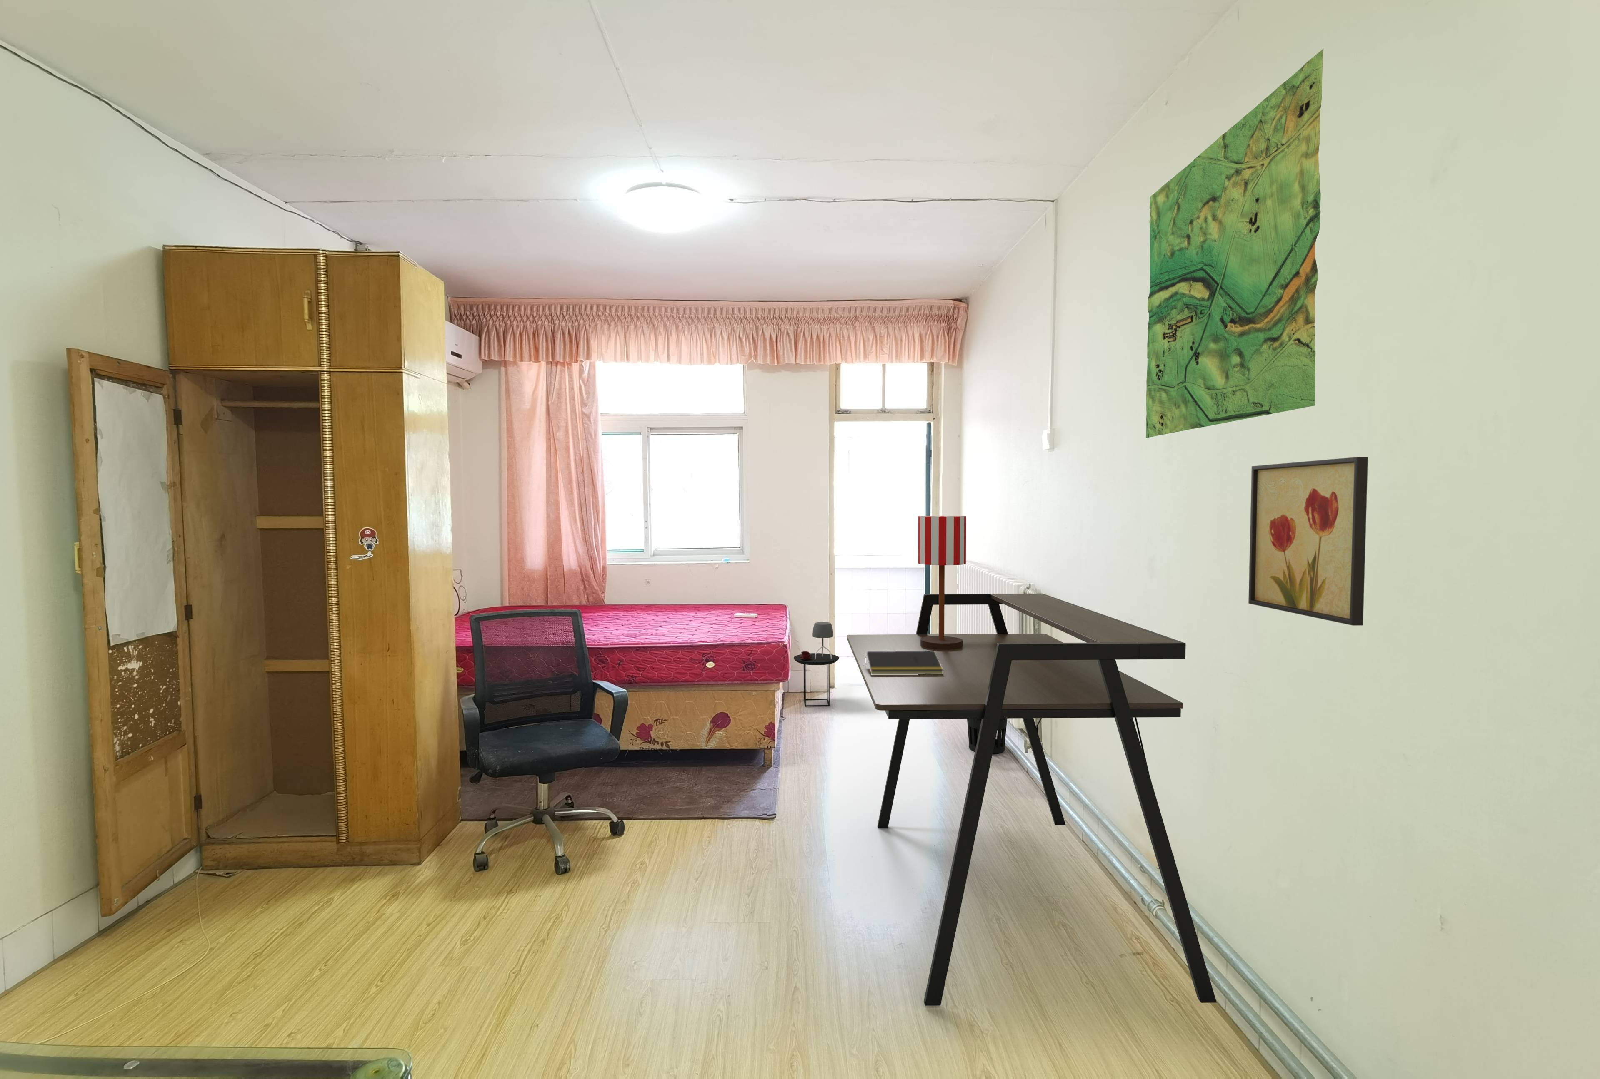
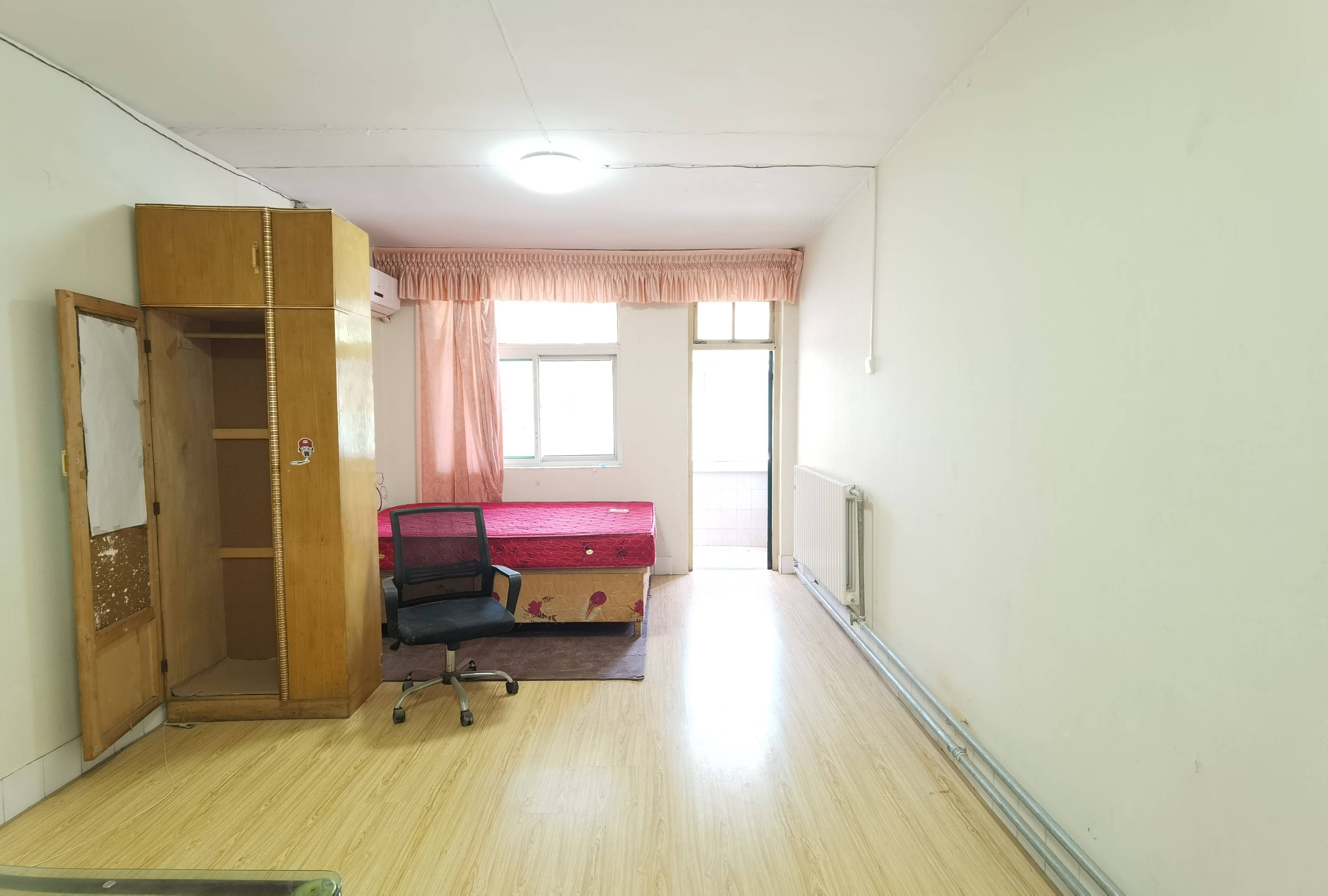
- notepad (904, 661)
- desk (992, 755)
- wall art (1305, 538)
- table lamp (941, 580)
- map (1216, 282)
- wastebasket (981, 720)
- side table (816, 662)
